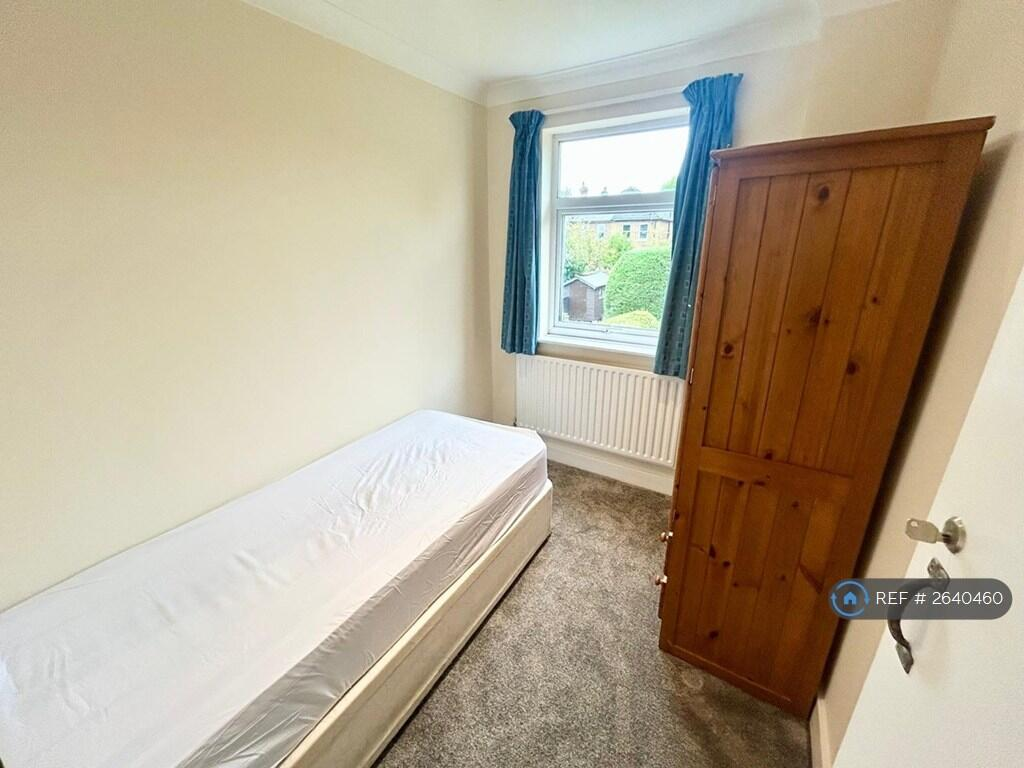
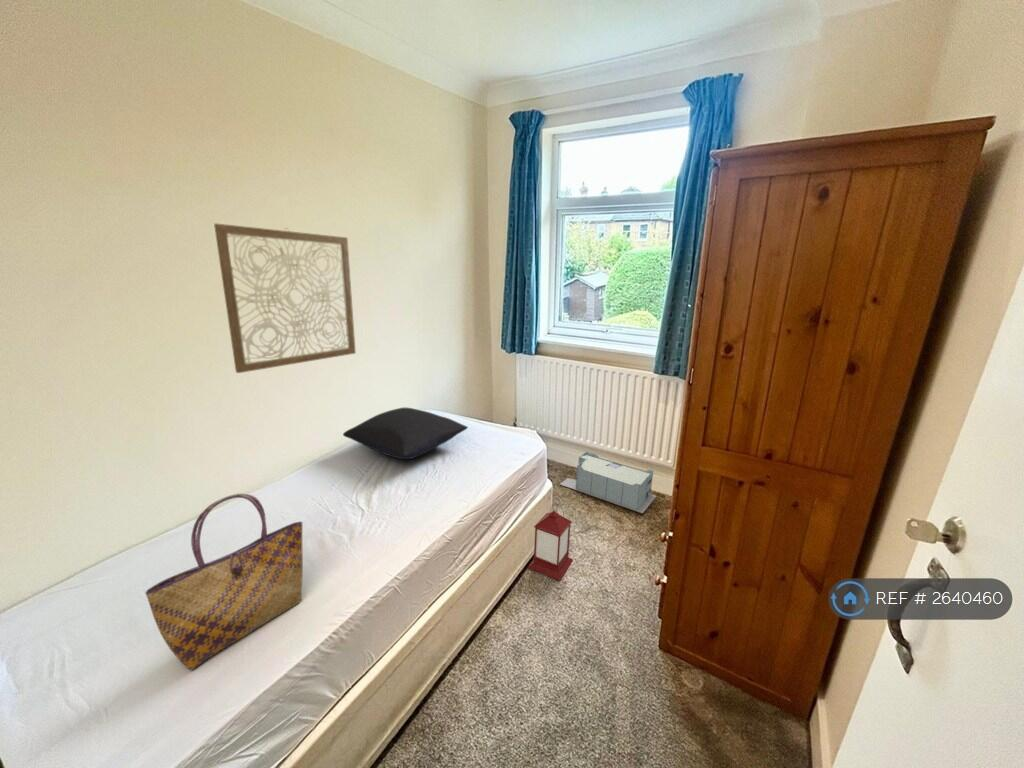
+ tote bag (235, 564)
+ lantern (552, 533)
+ wall art (292, 300)
+ pillow (407, 431)
+ storage bin (607, 478)
